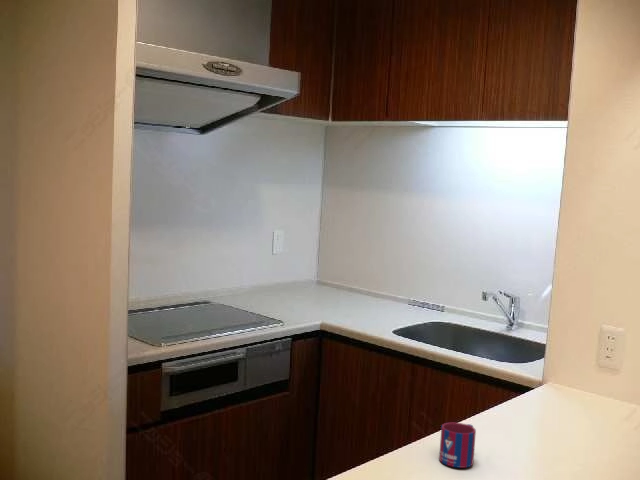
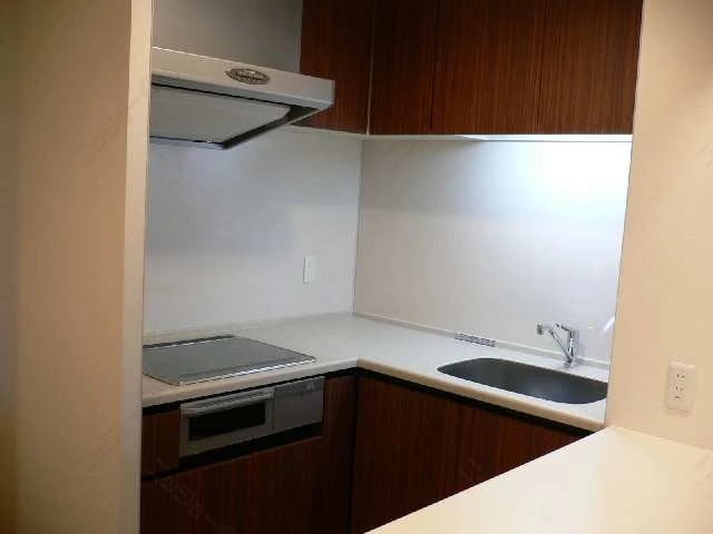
- mug (461, 442)
